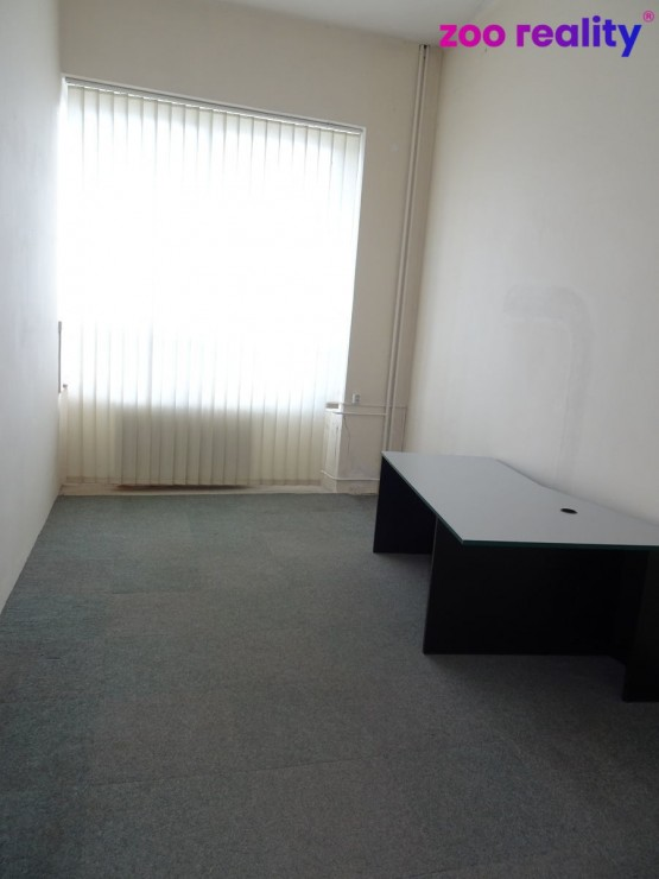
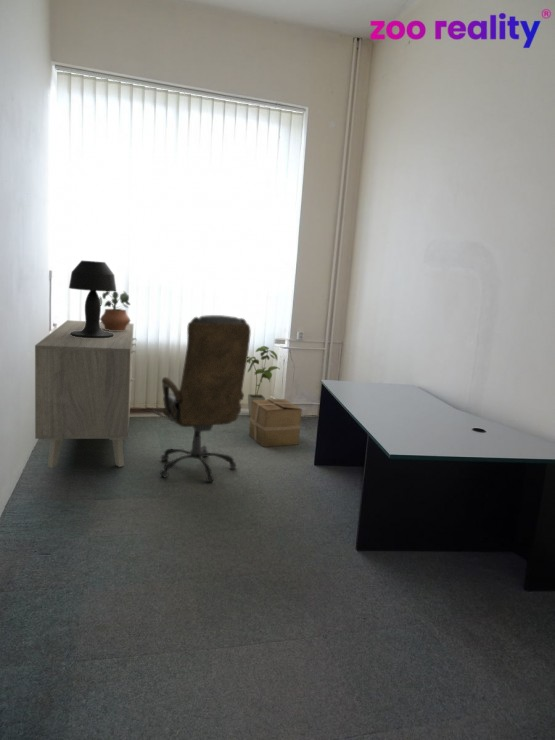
+ office chair (200, 393)
+ table lamp (92, 298)
+ sideboard (95, 386)
+ potted plant (115, 309)
+ cardboard box (274, 420)
+ house plant (261, 381)
